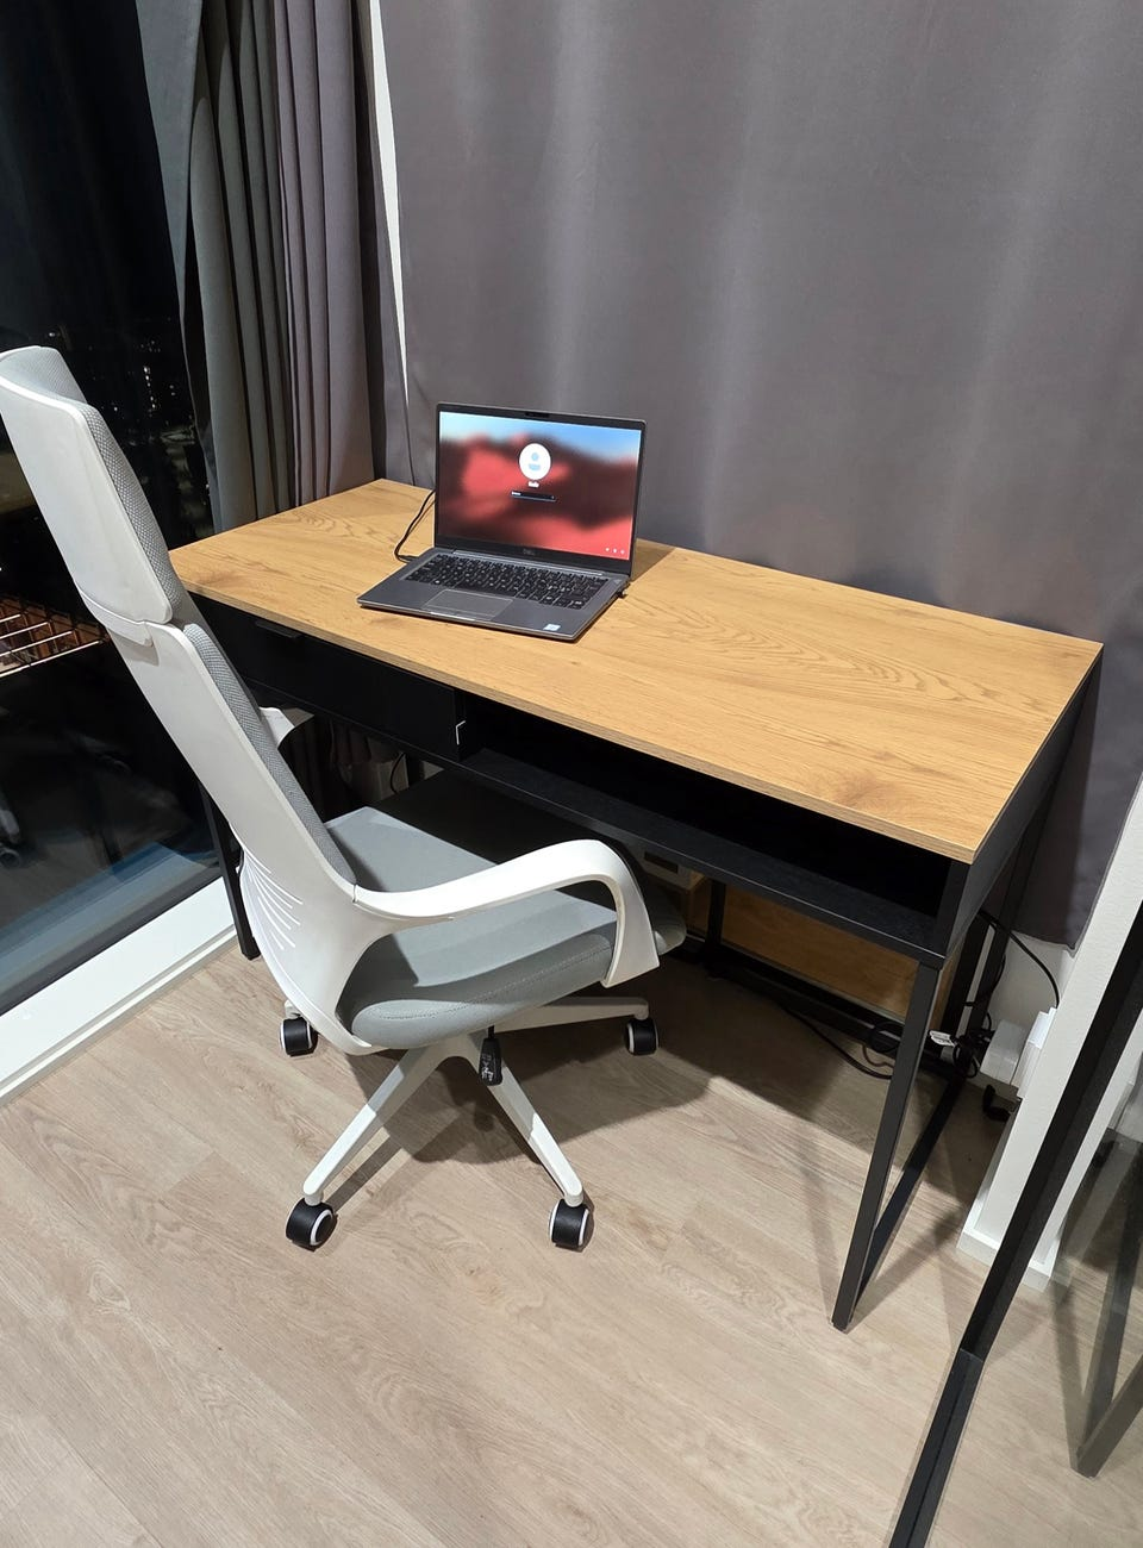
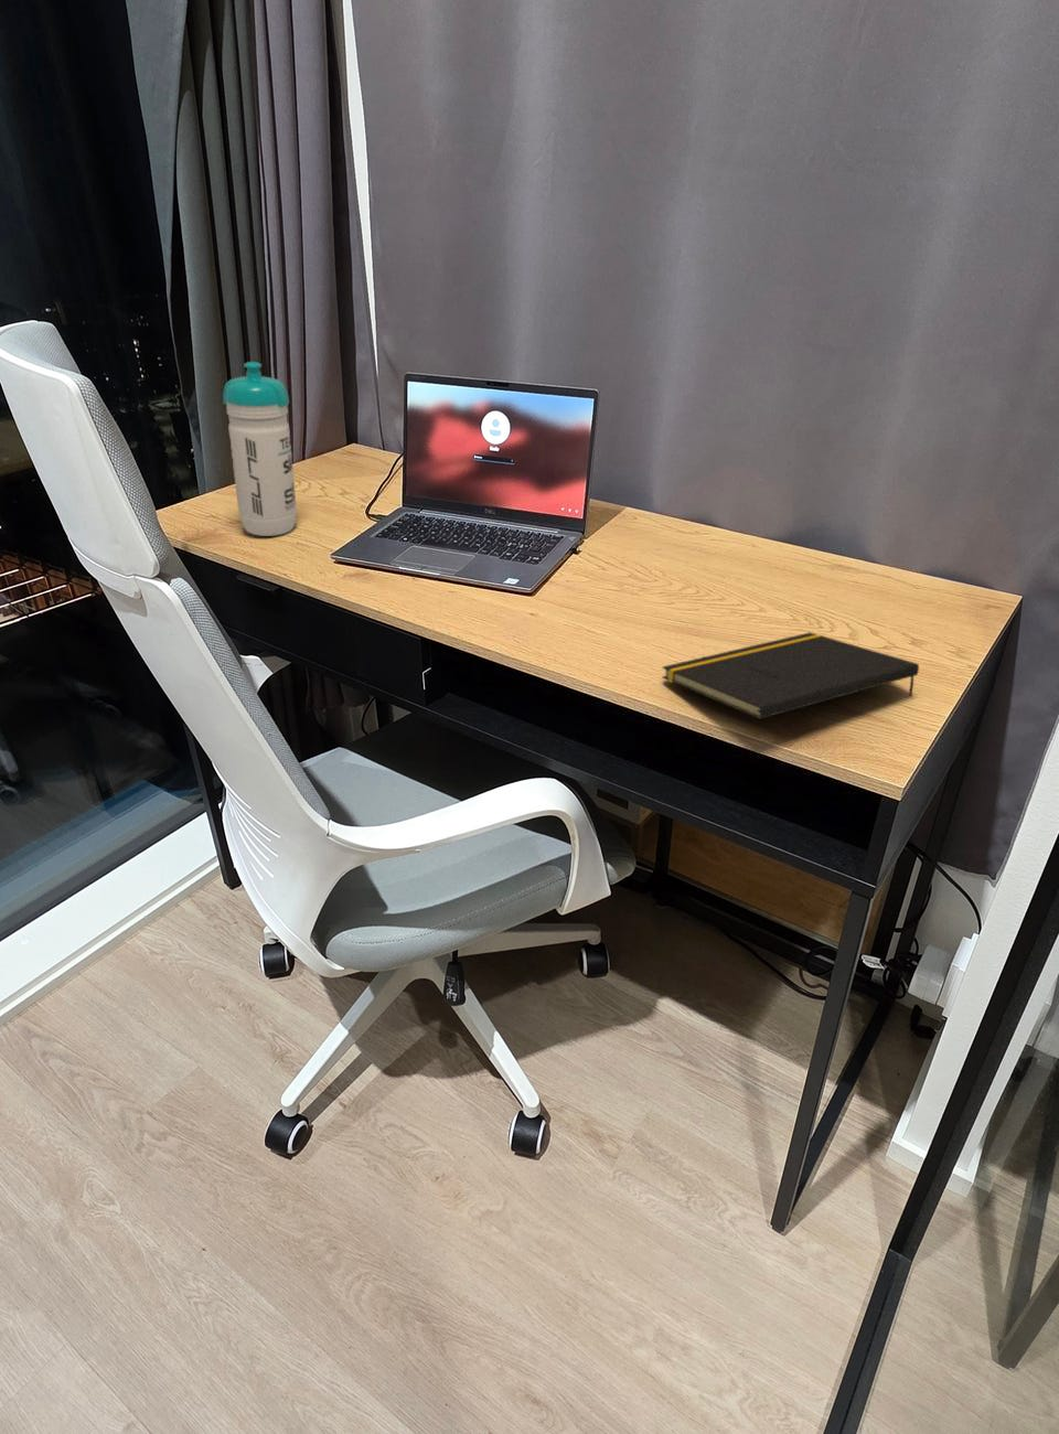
+ water bottle (261, 449)
+ notepad (787, 670)
